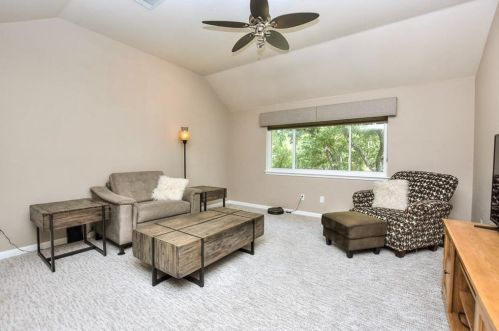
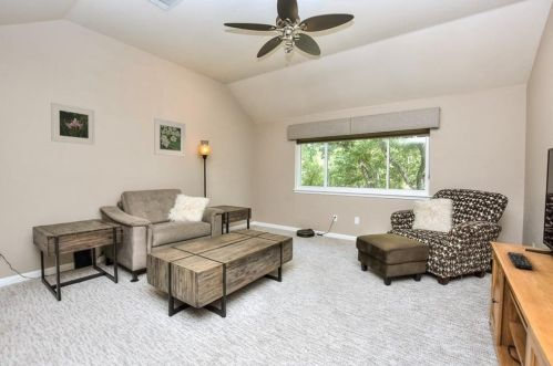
+ remote control (519, 259)
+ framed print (170, 138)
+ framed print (73, 125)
